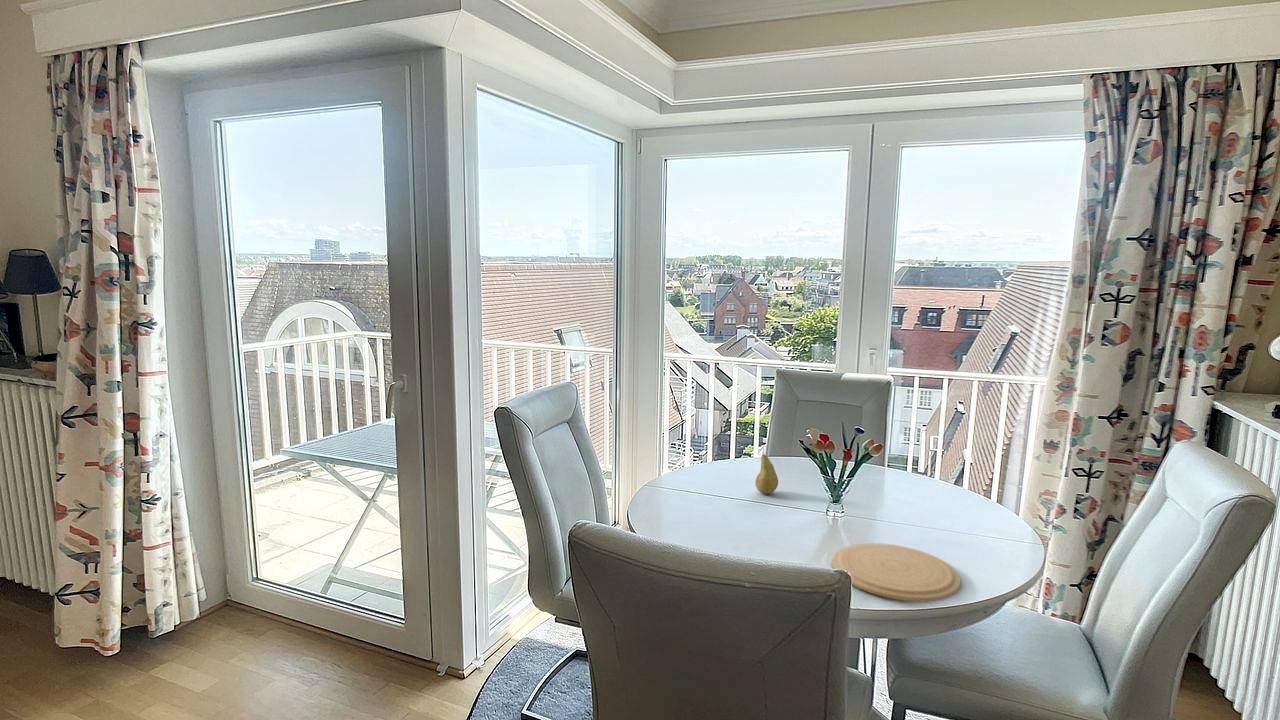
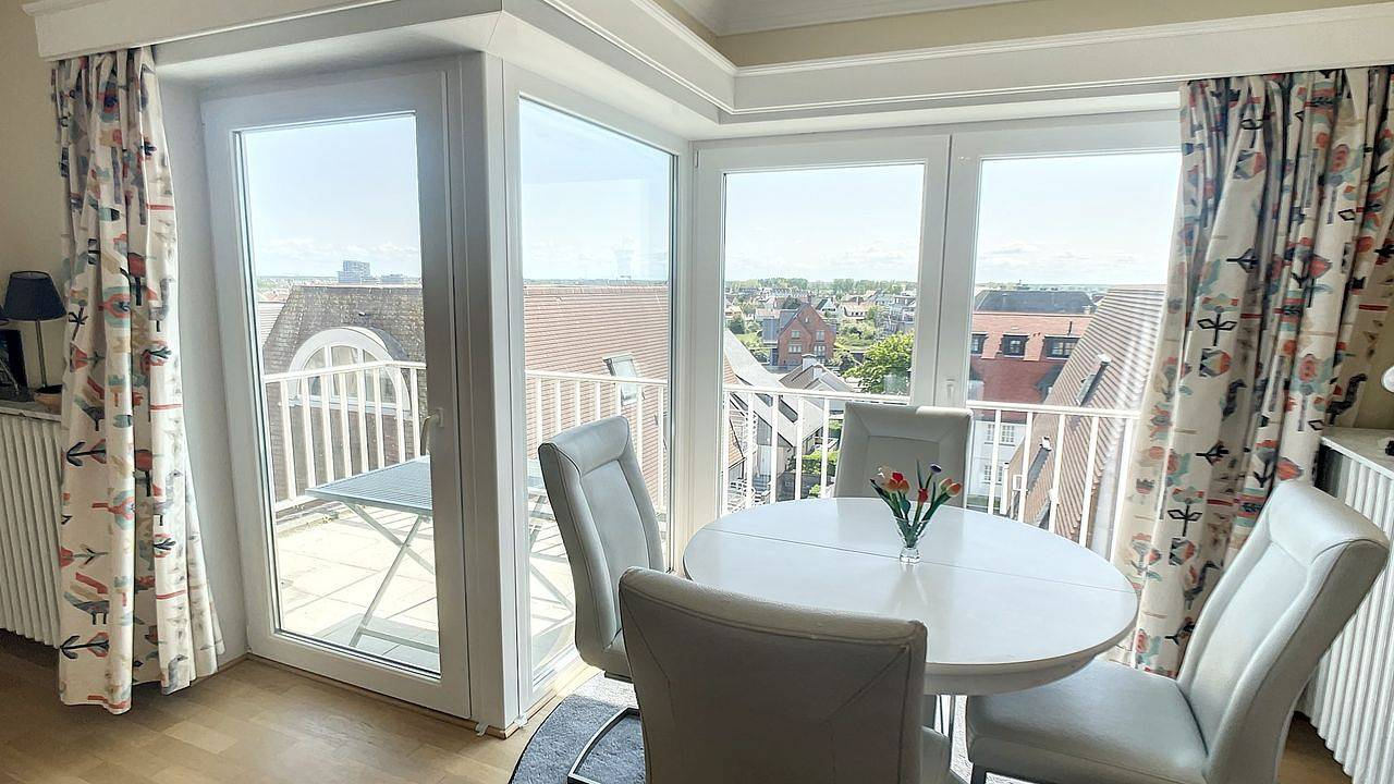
- plate (894, 568)
- fruit (767, 473)
